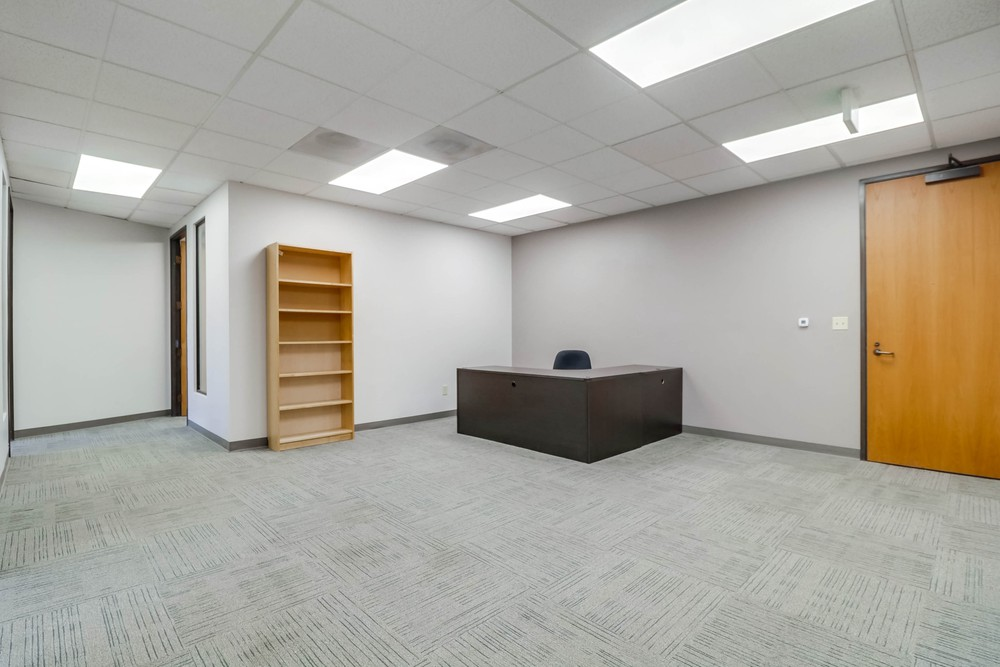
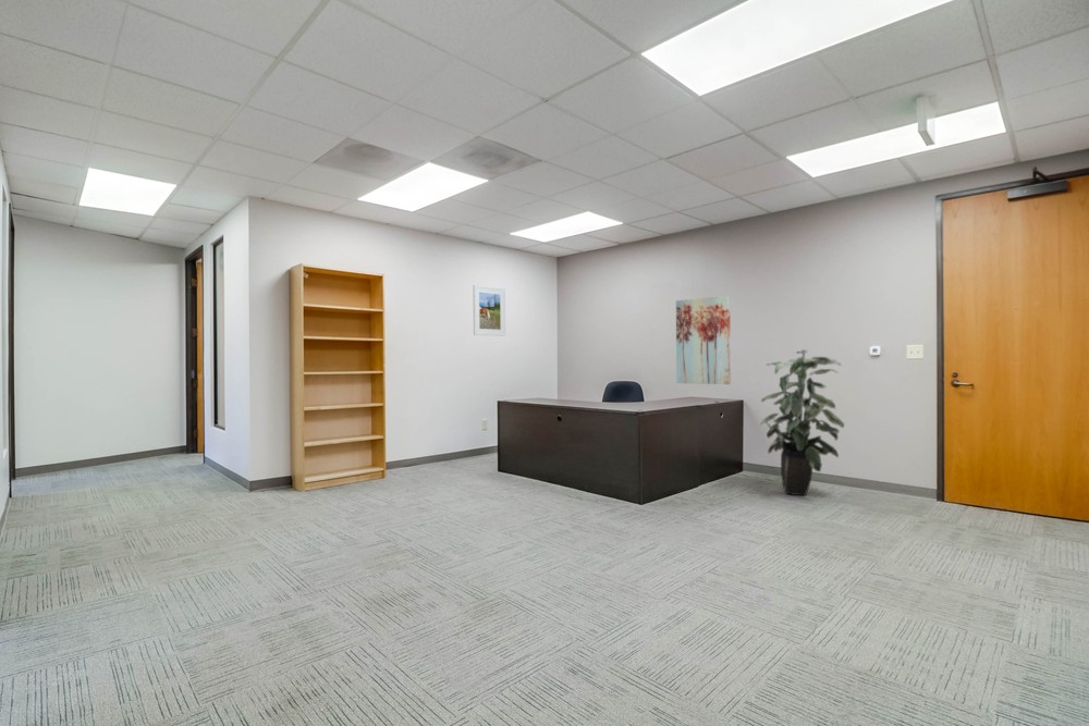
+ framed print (489, 311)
+ indoor plant (802, 422)
+ wall art (701, 341)
